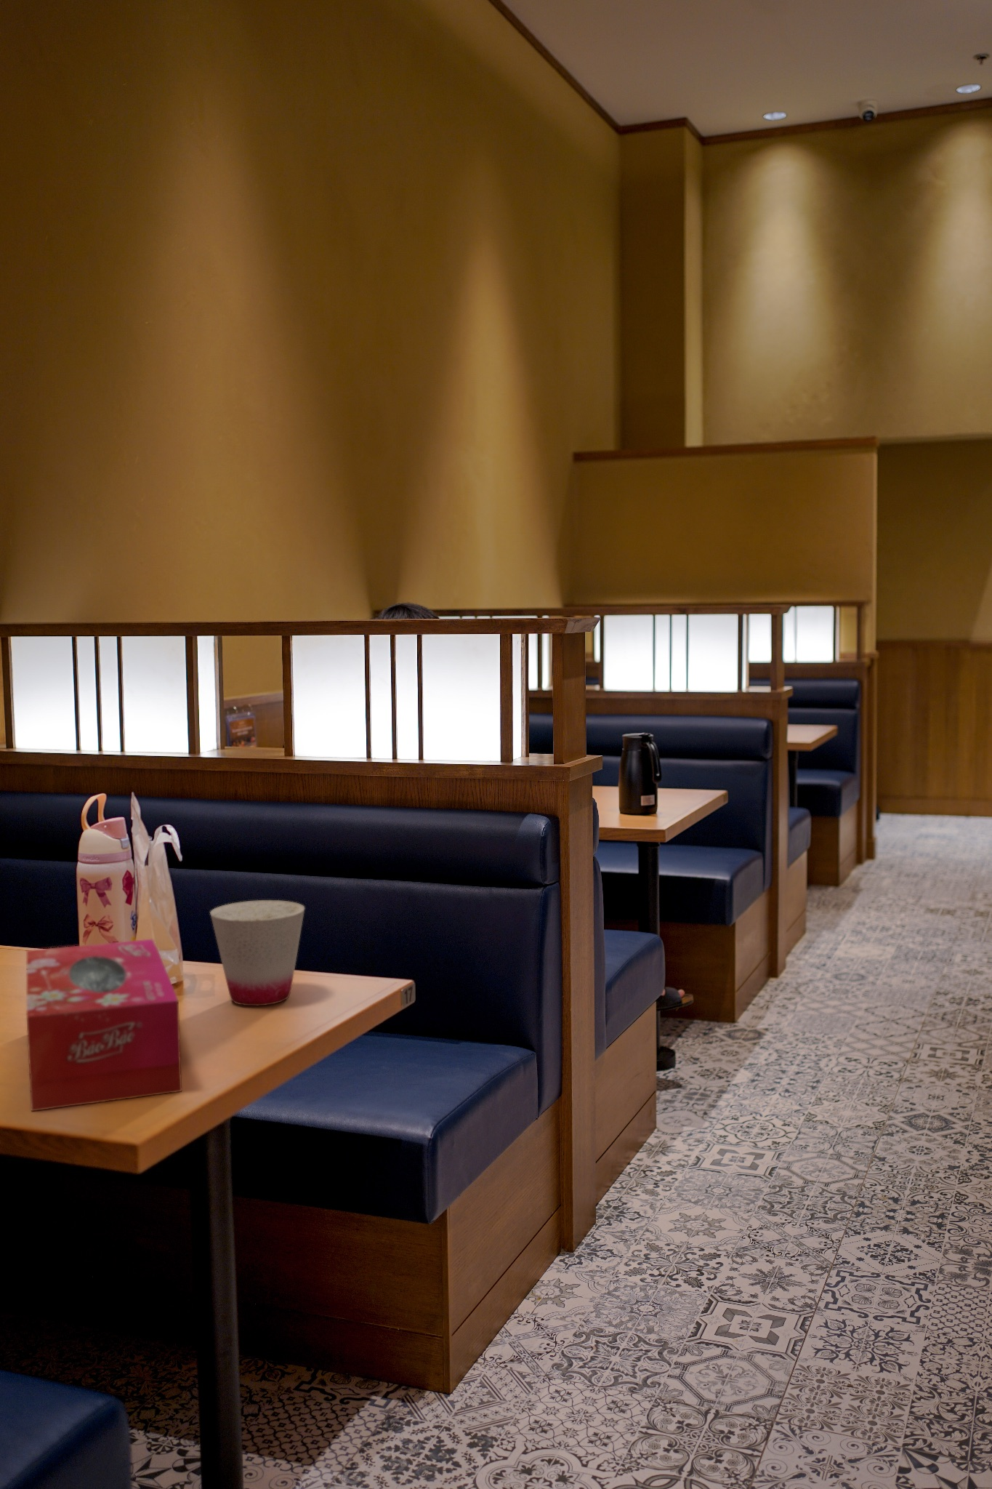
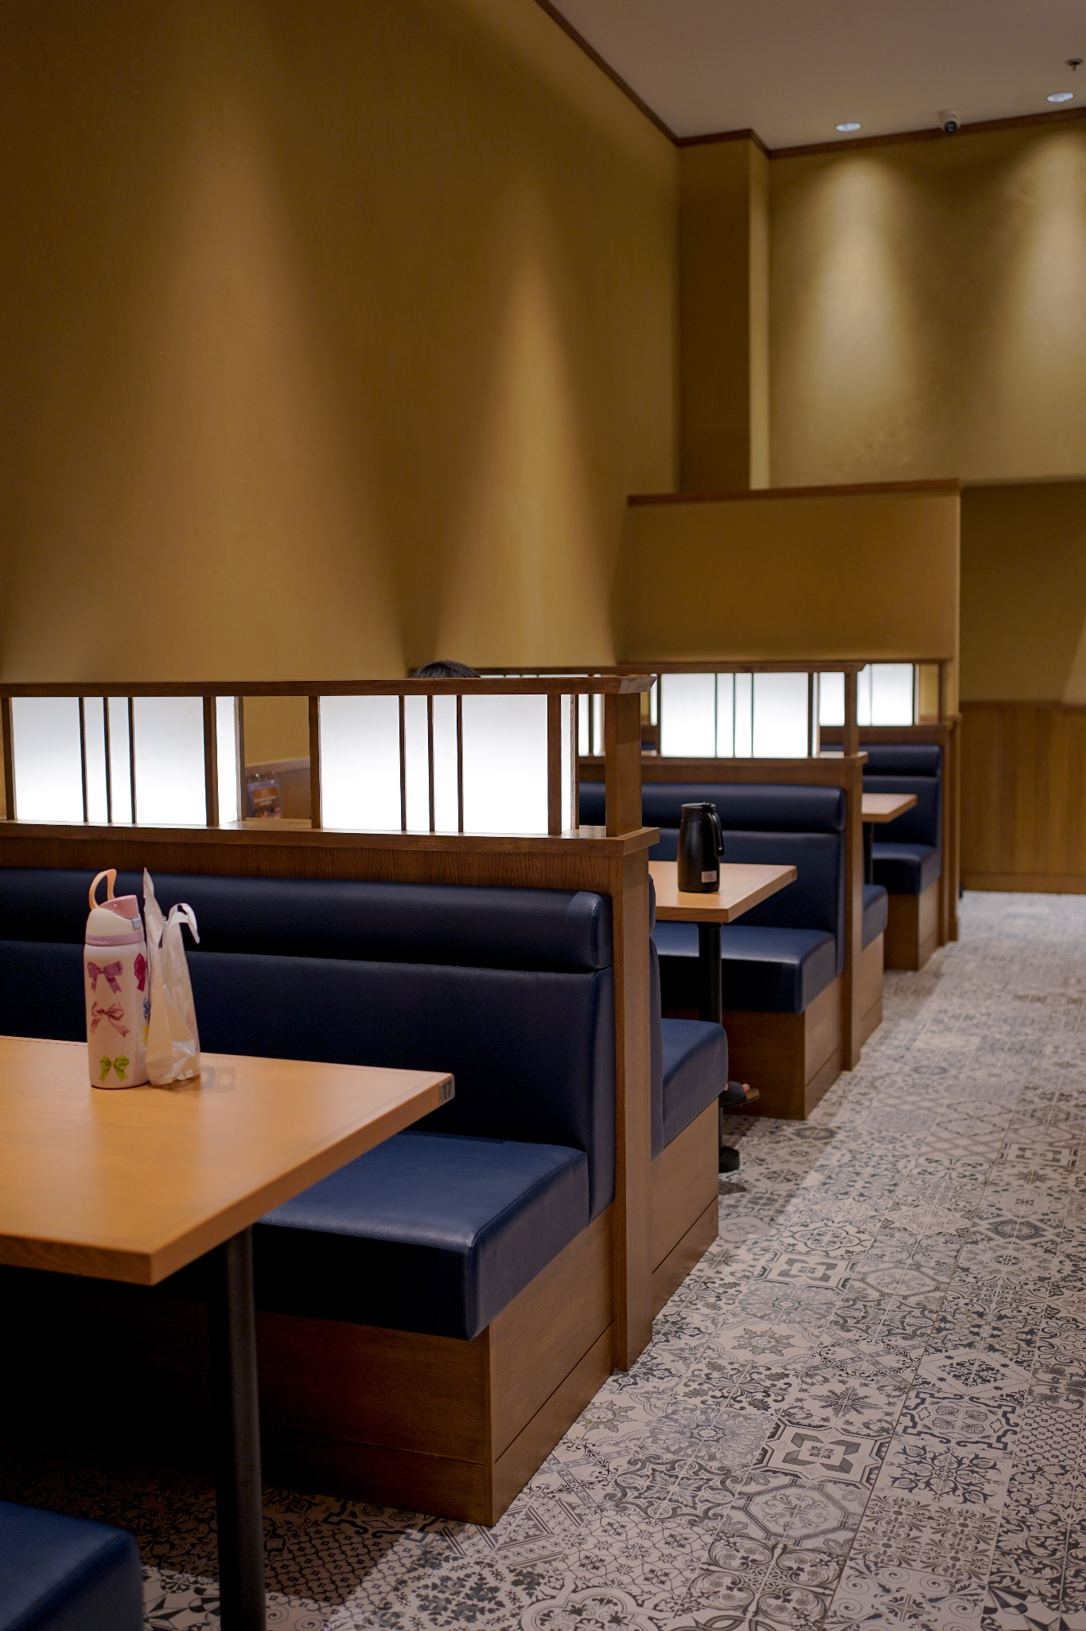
- tissue box (99, 1015)
- cup (259, 954)
